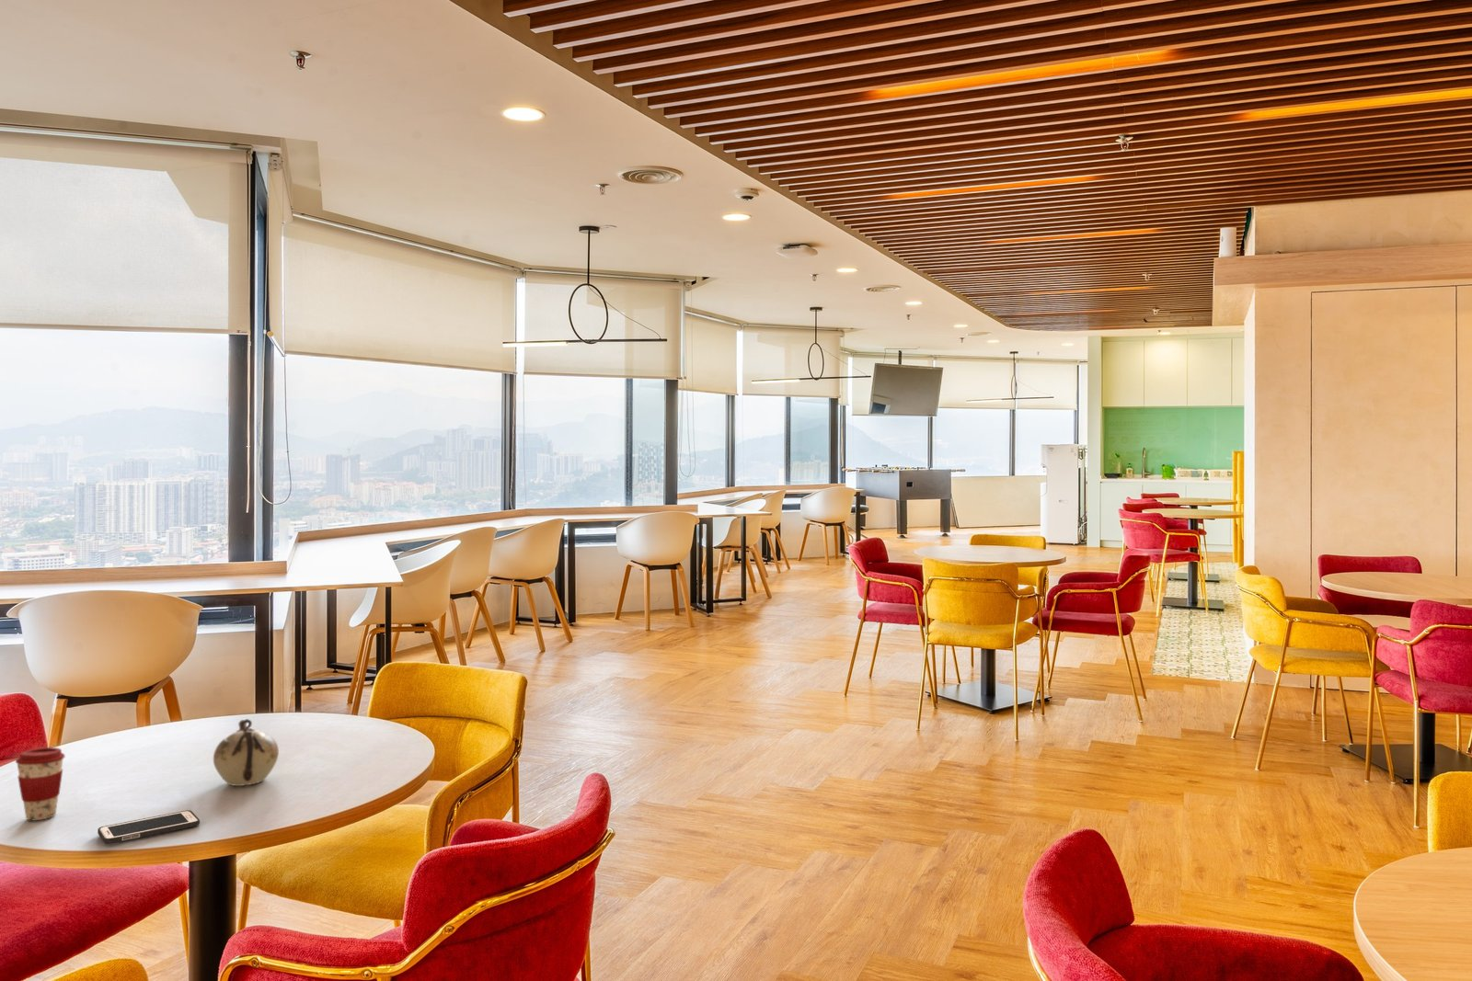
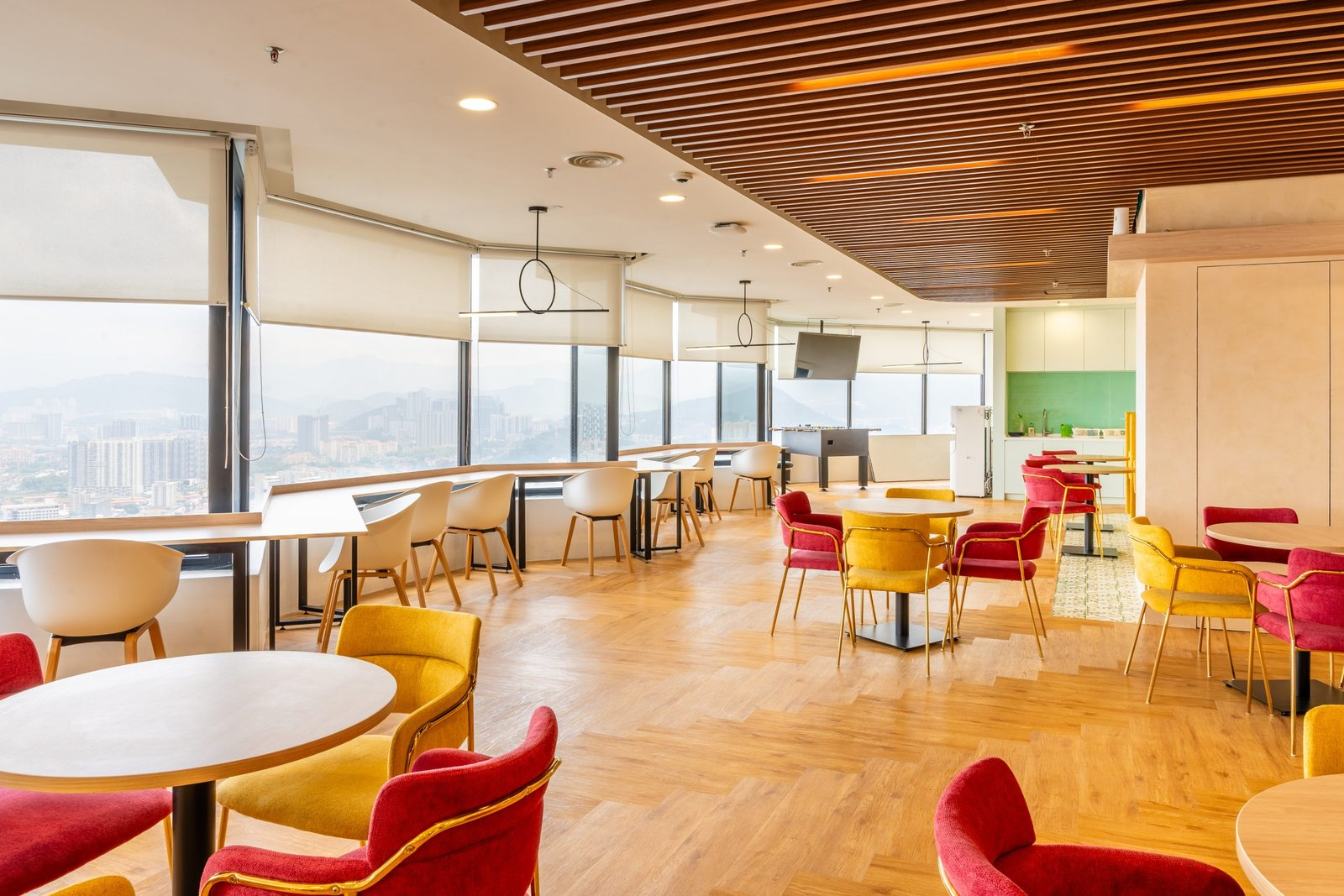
- coffee cup (41, 783)
- teapot (245, 749)
- cell phone (149, 827)
